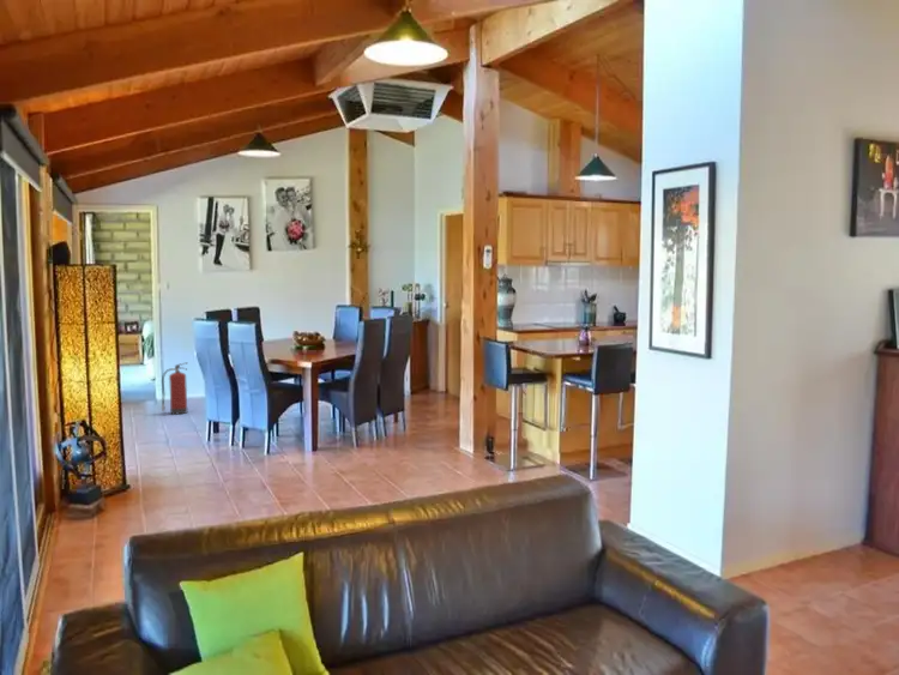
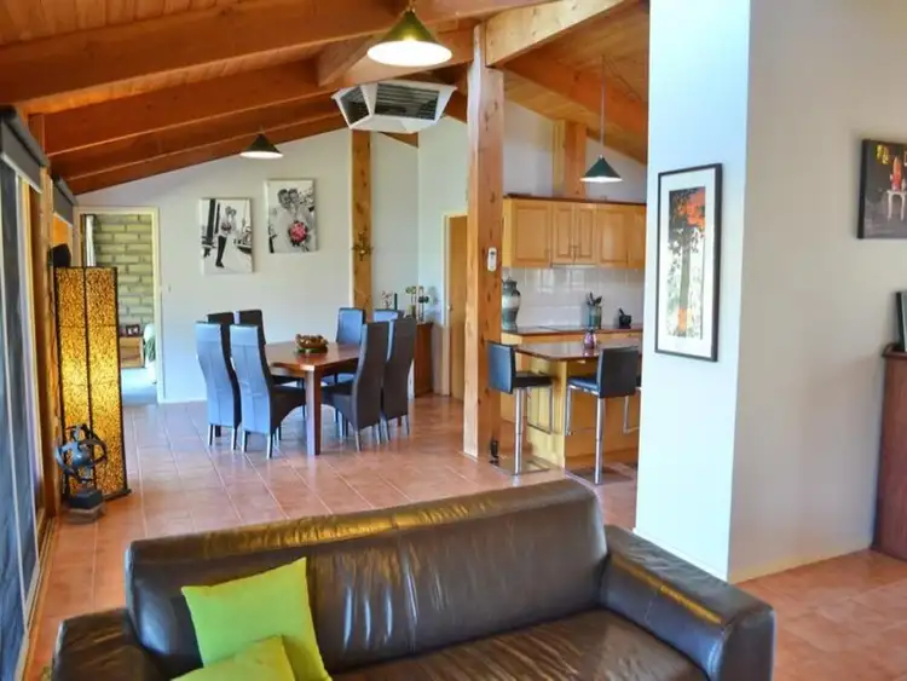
- fire extinguisher (174, 387)
